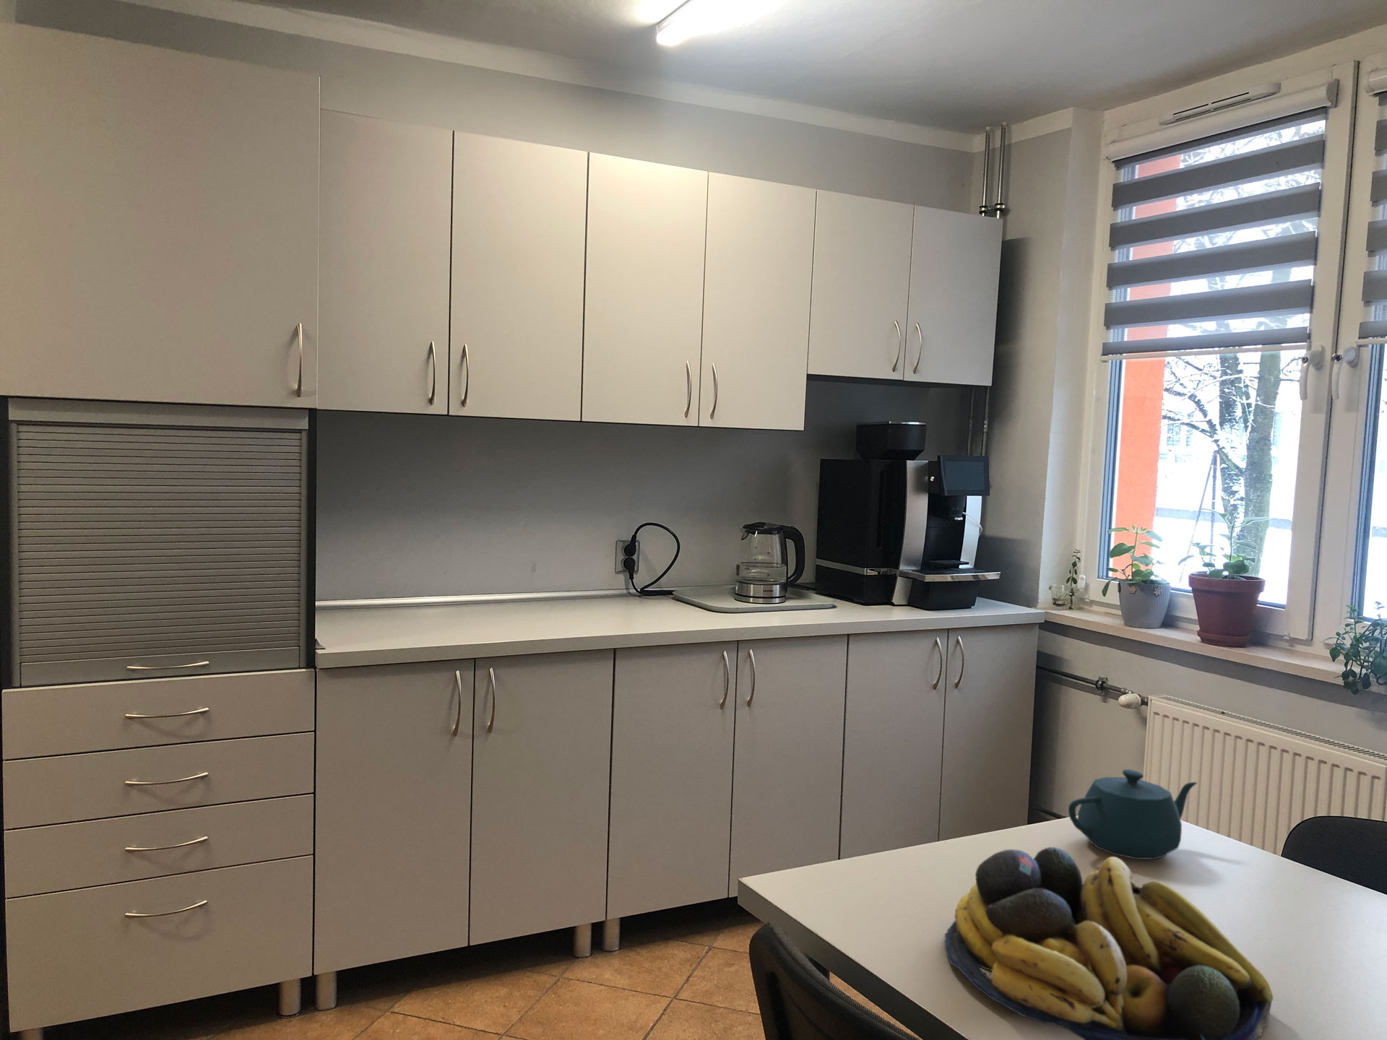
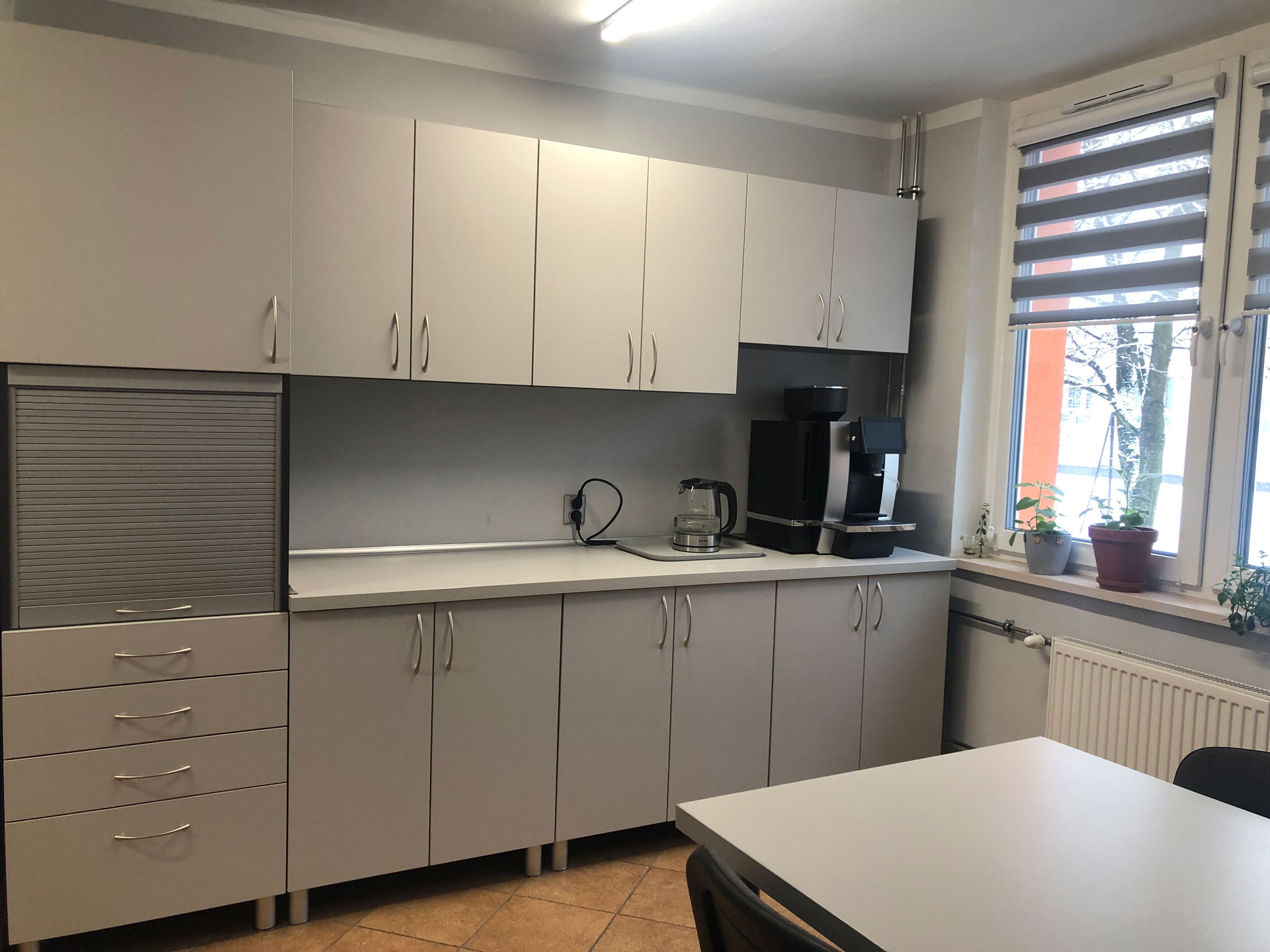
- teapot (1134, 808)
- fruit bowl (1099, 920)
